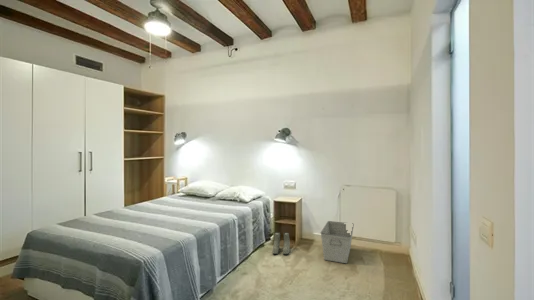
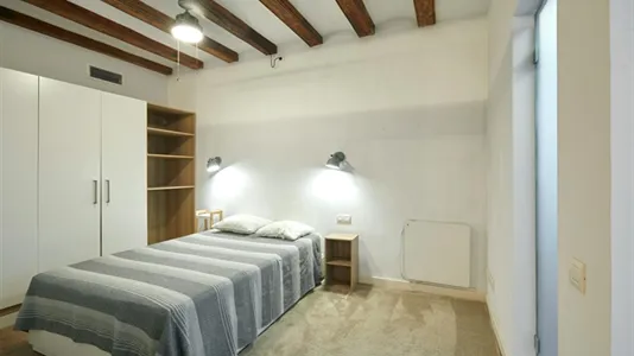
- storage bin (338, 240)
- boots (279, 242)
